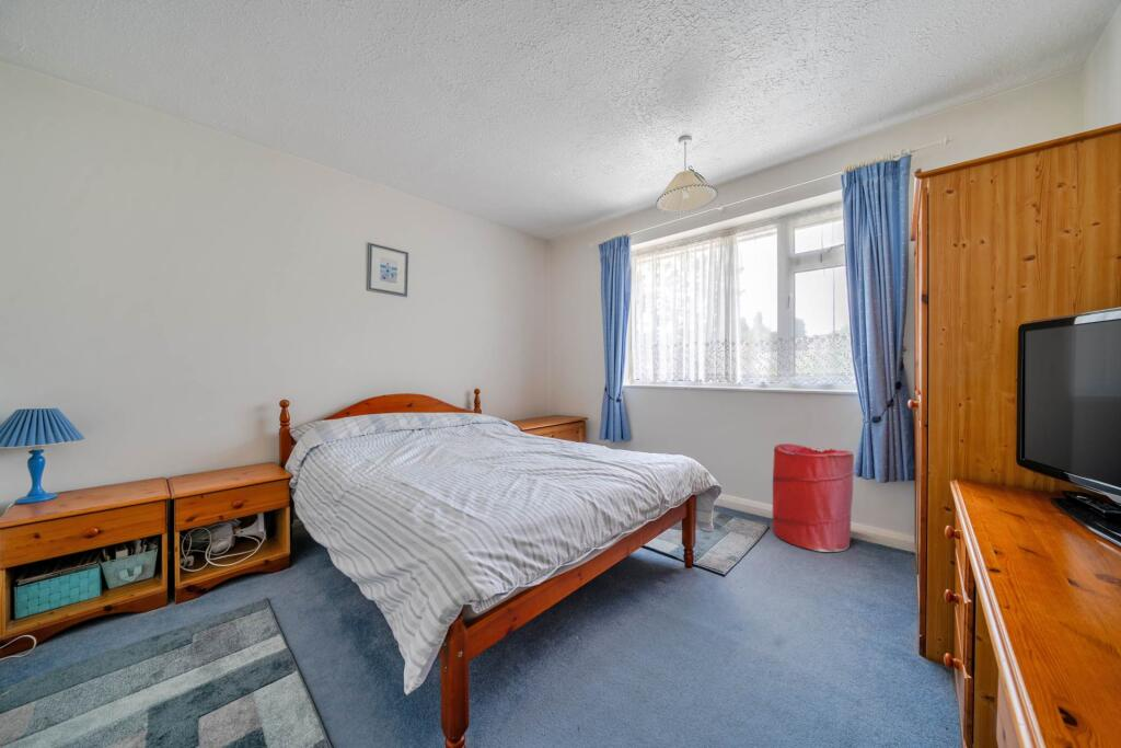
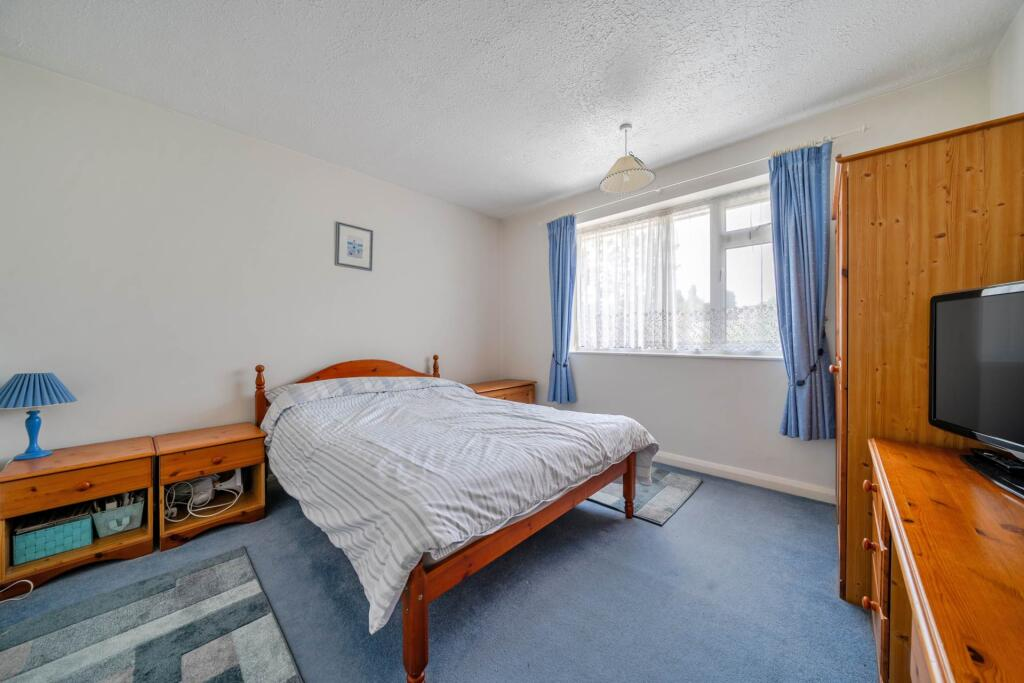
- laundry hamper (811, 492)
